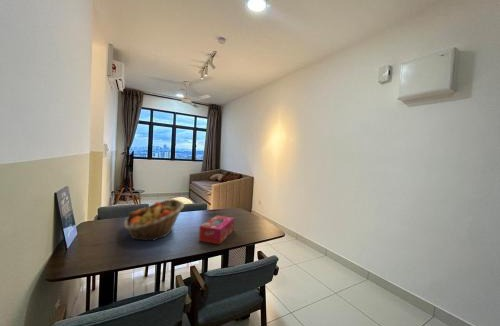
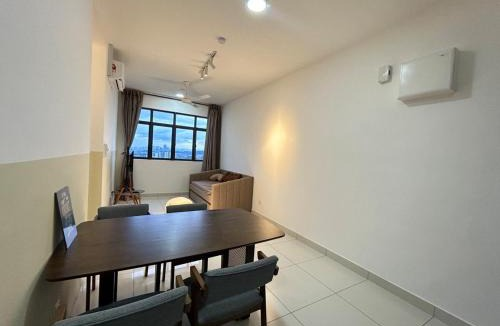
- fruit basket (155, 217)
- tissue box (217, 228)
